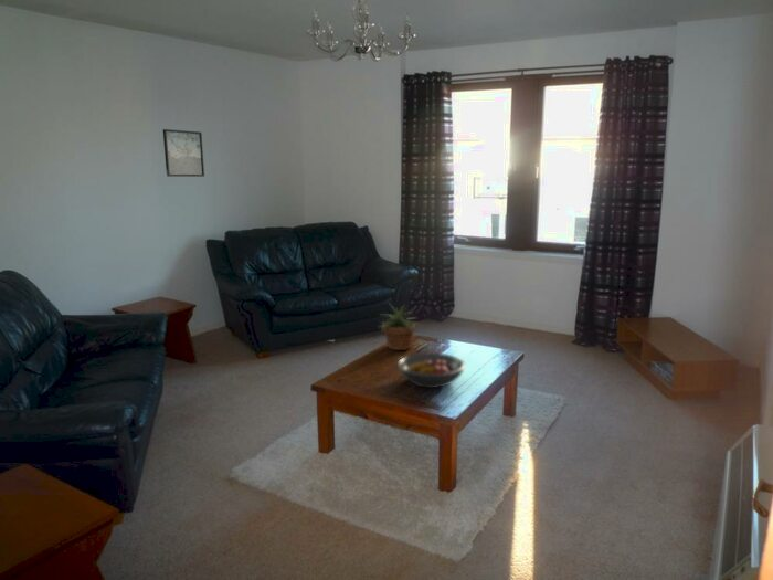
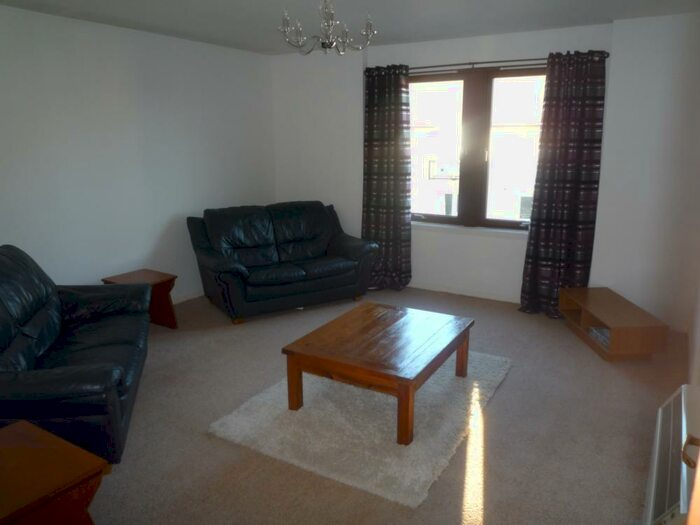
- fruit bowl (431, 370)
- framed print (184, 154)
- potted plant (400, 326)
